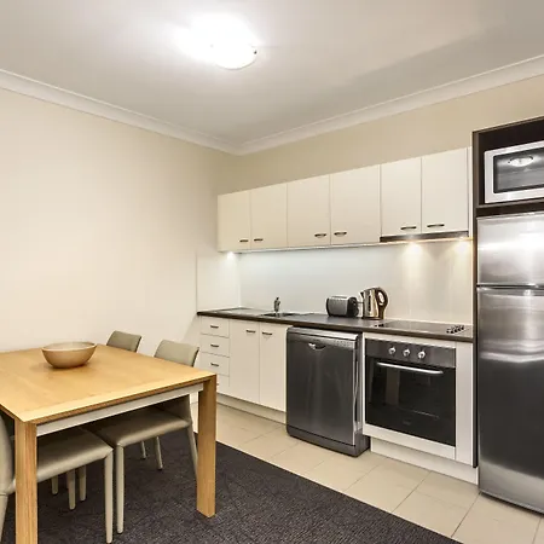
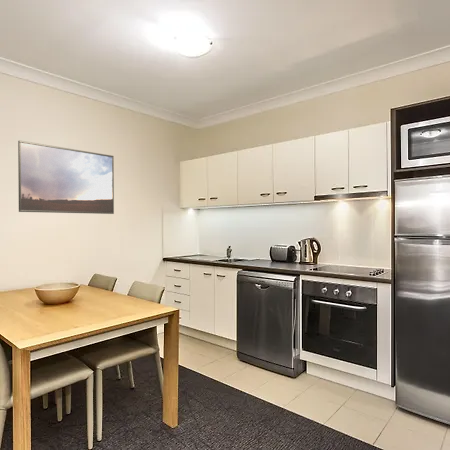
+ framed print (70, 181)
